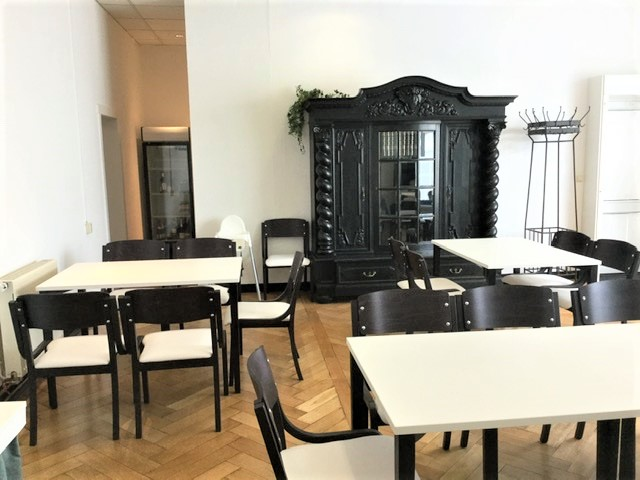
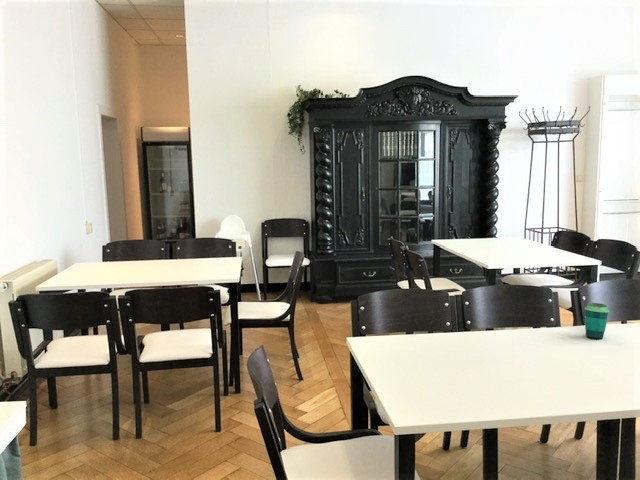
+ cup (596, 320)
